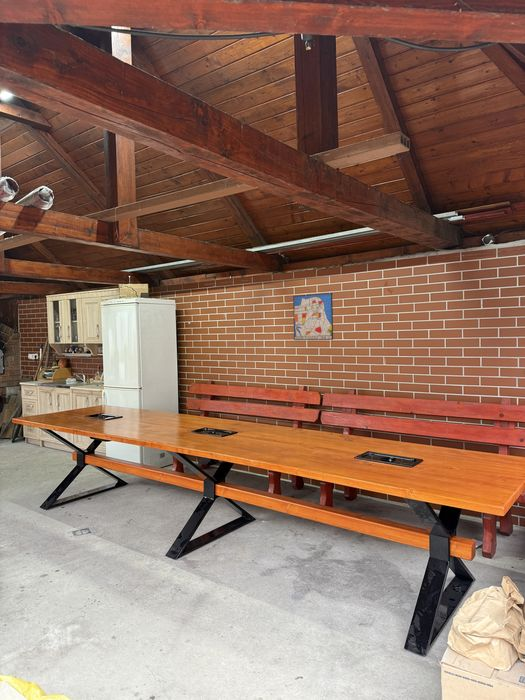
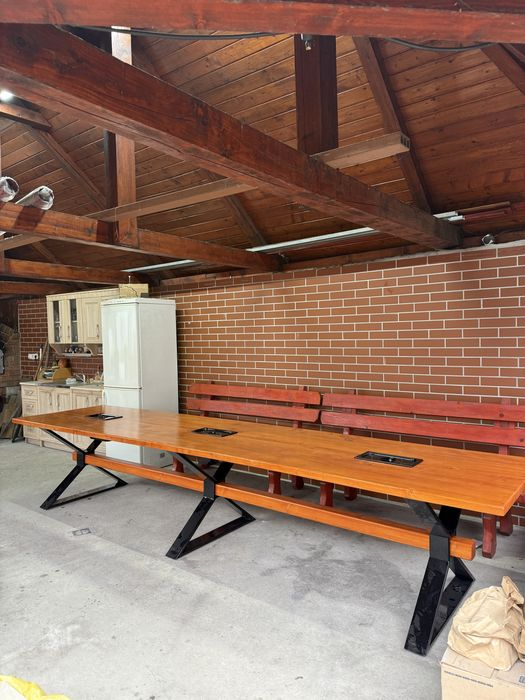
- wall art (312, 317)
